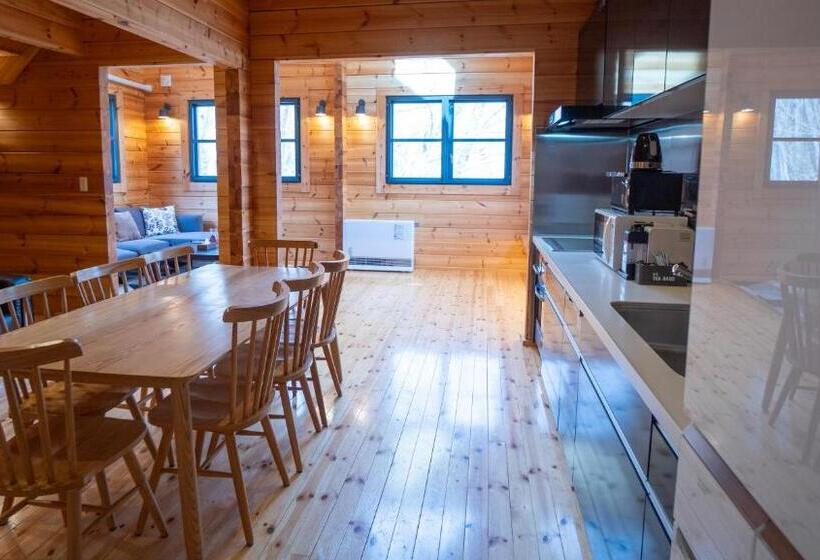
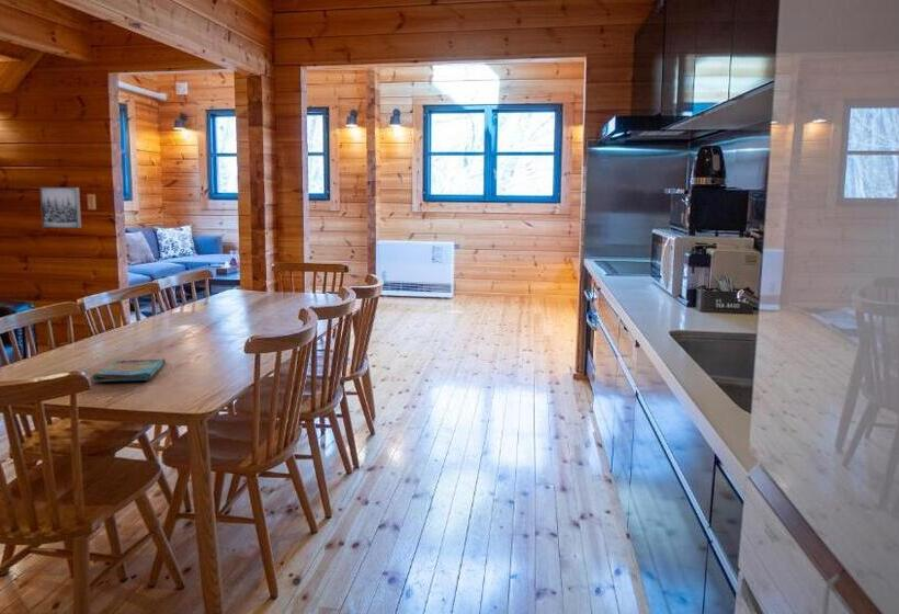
+ wall art (60, 207)
+ dish towel (130, 368)
